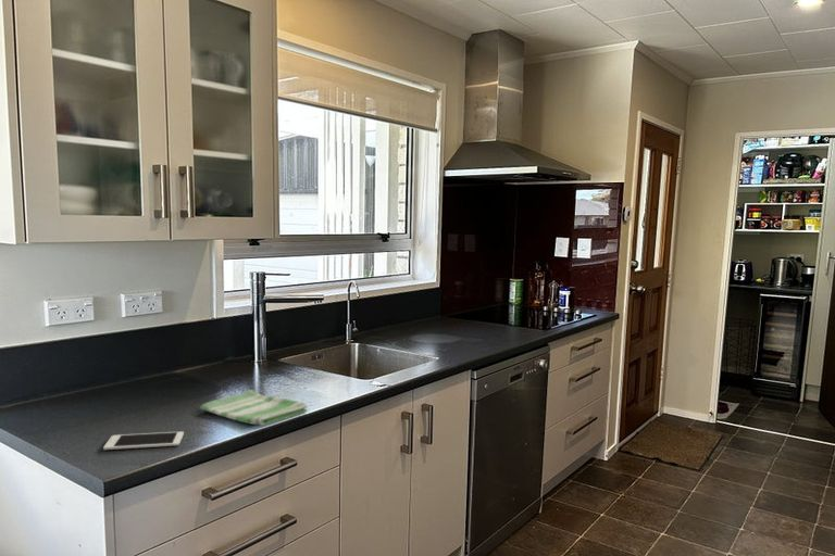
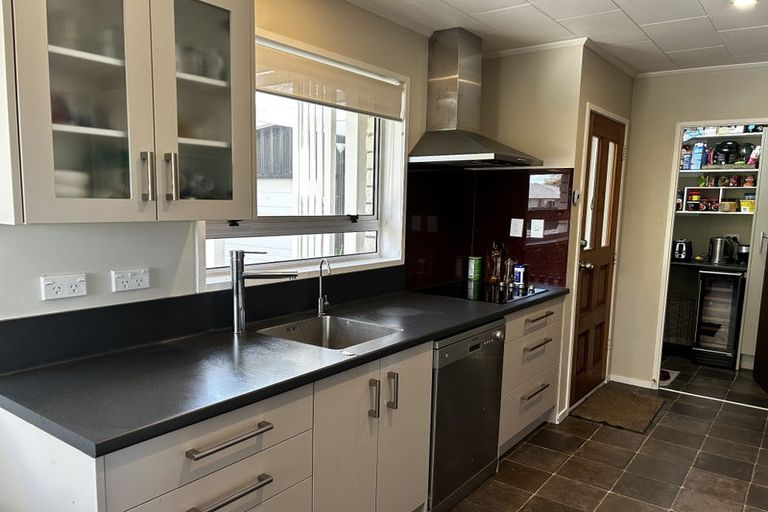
- cell phone (145, 440)
- dish towel (254, 406)
